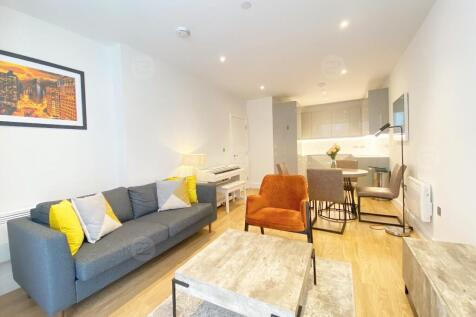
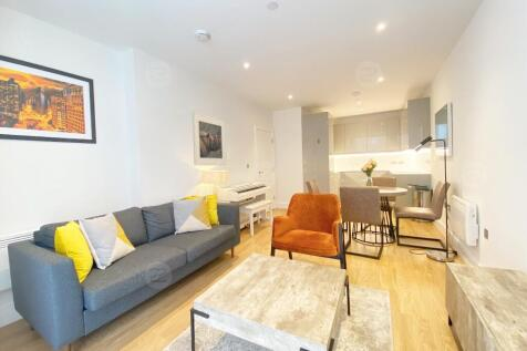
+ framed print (210, 141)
